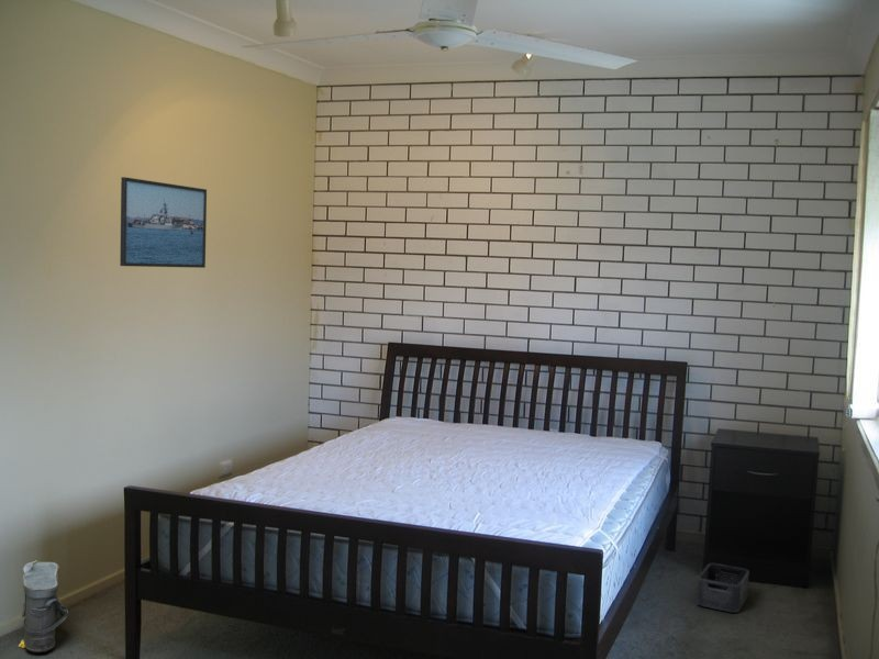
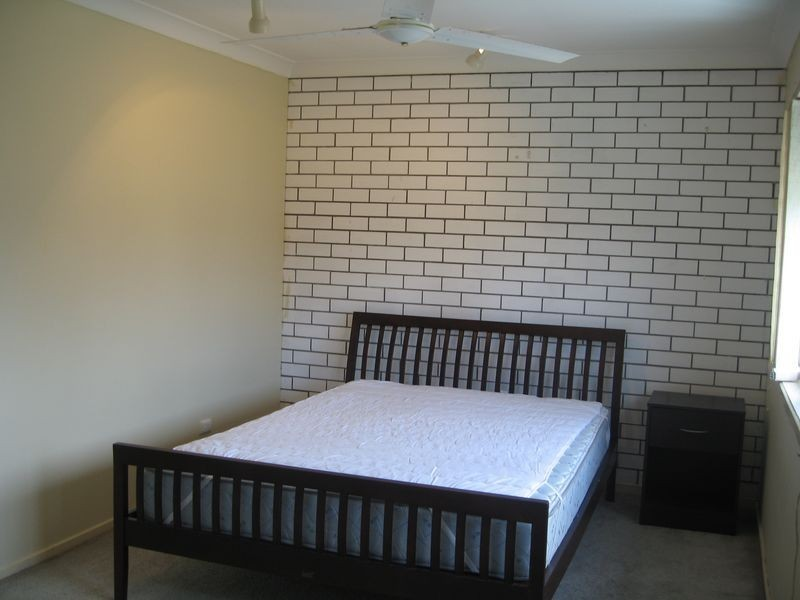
- bag (45, 605)
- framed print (166, 225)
- storage bin (723, 587)
